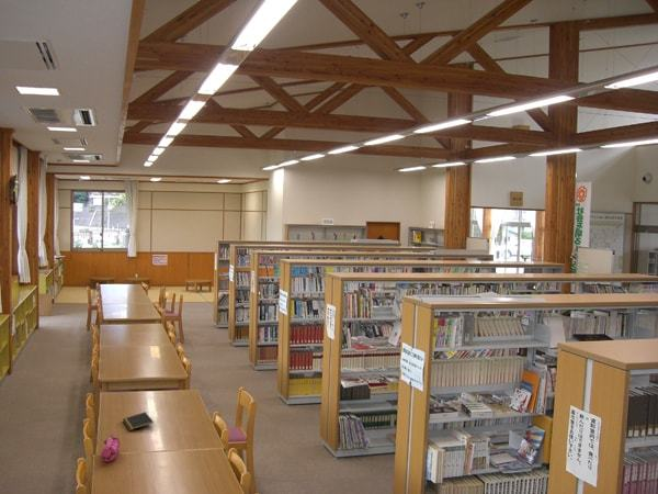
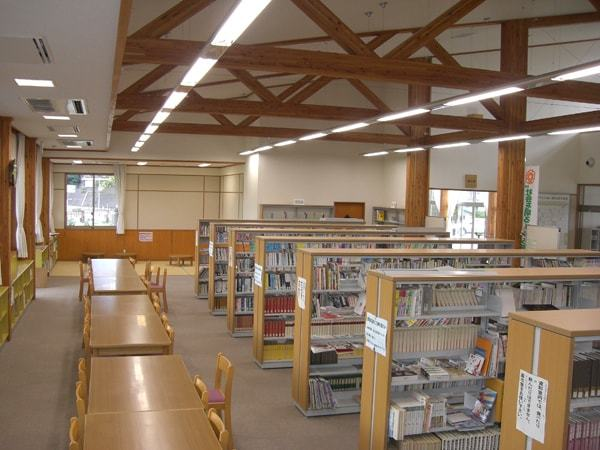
- pencil case (110, 448)
- notepad (137, 420)
